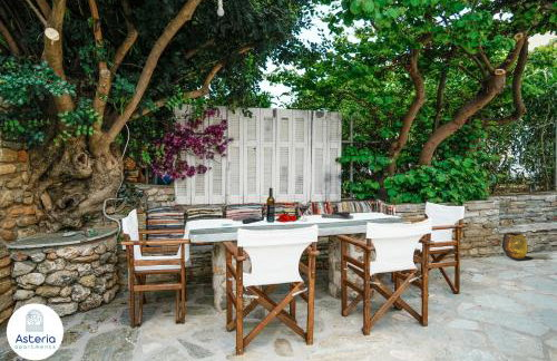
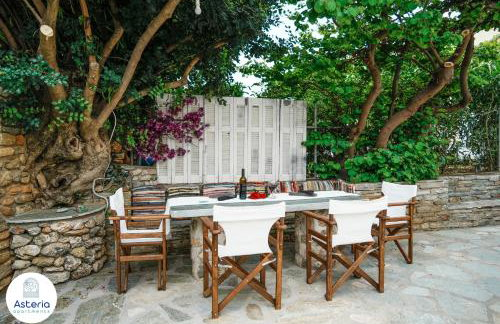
- planter pot (516, 245)
